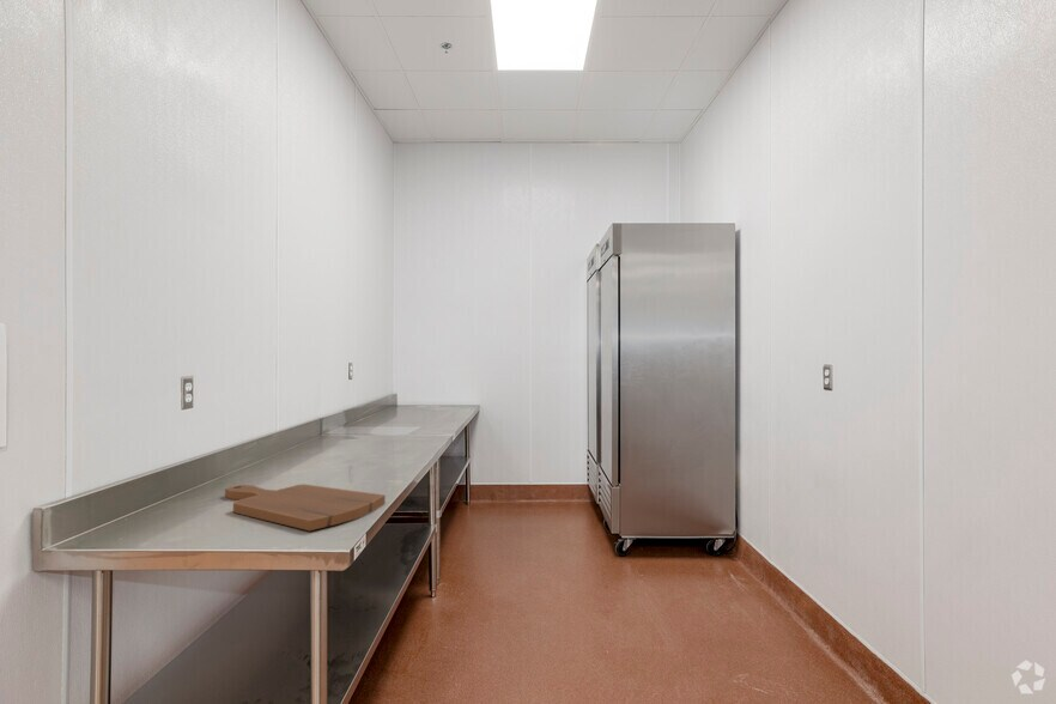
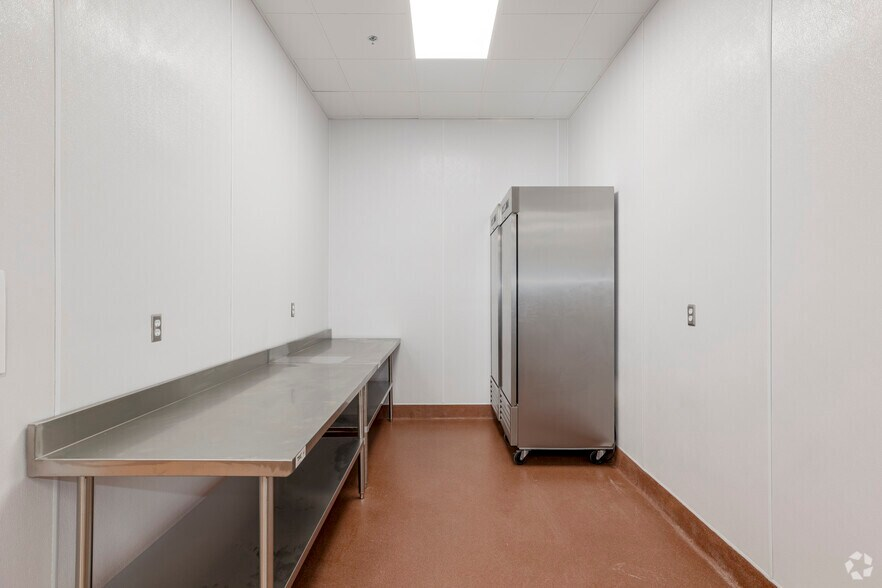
- cutting board (301, 502)
